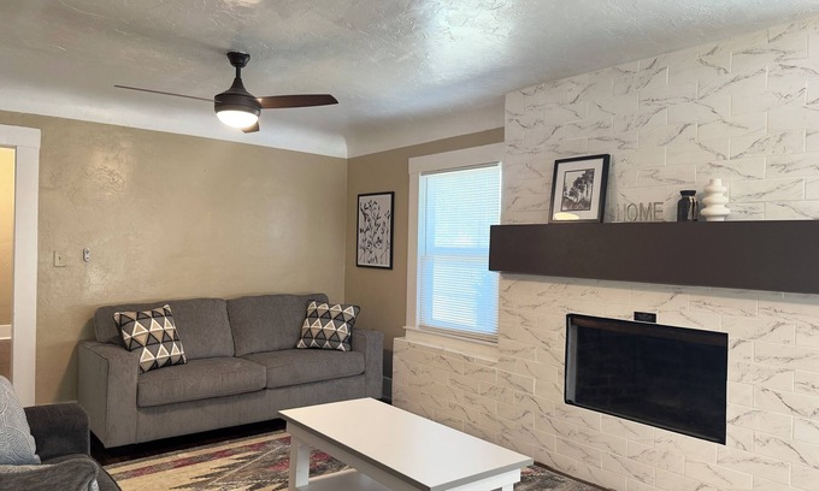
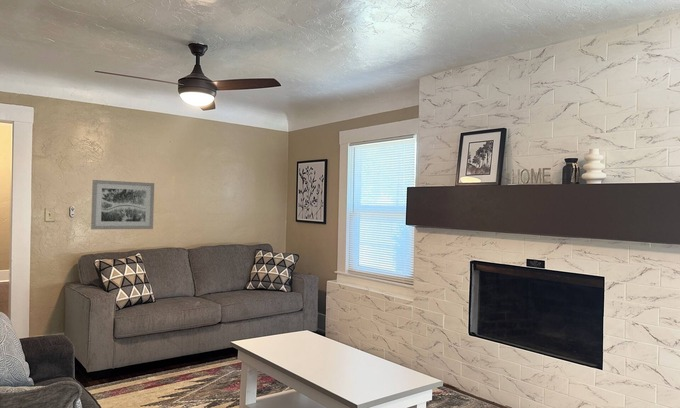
+ wall art (123, 205)
